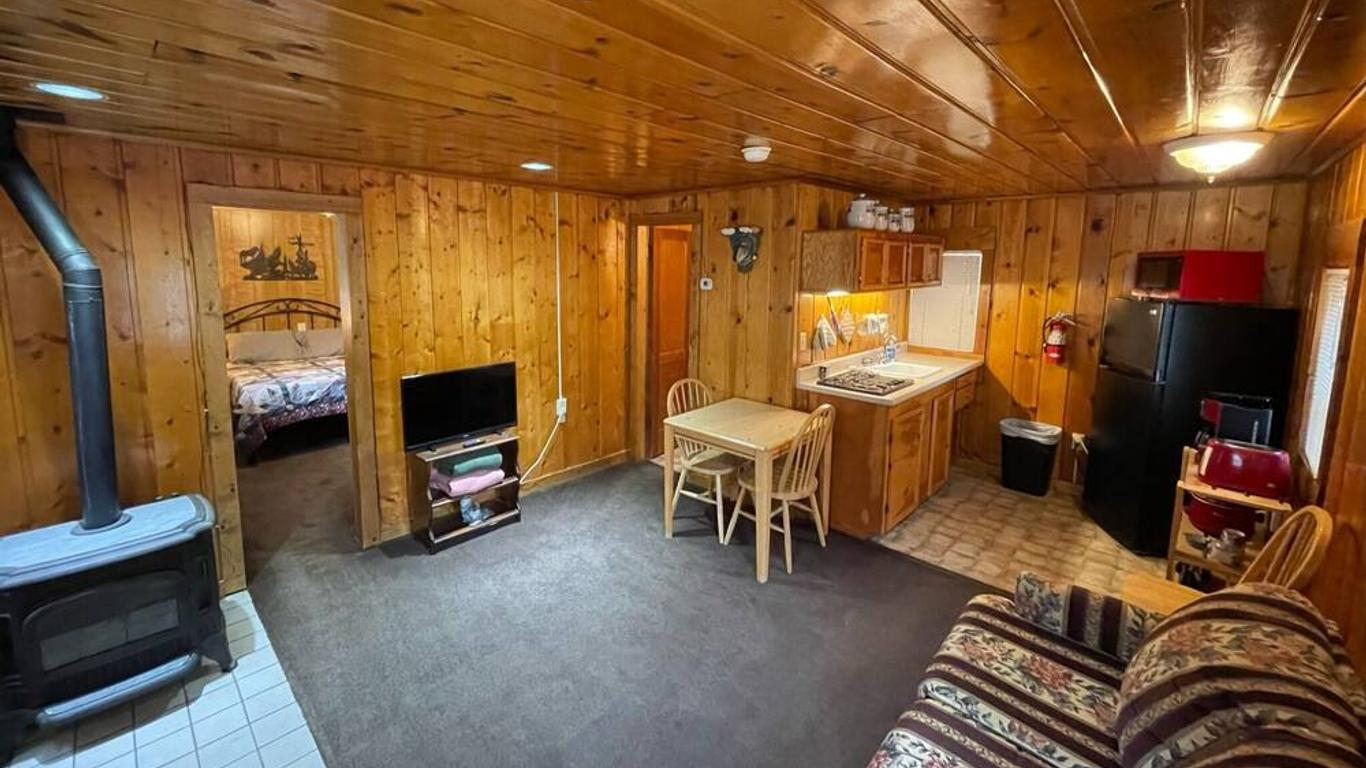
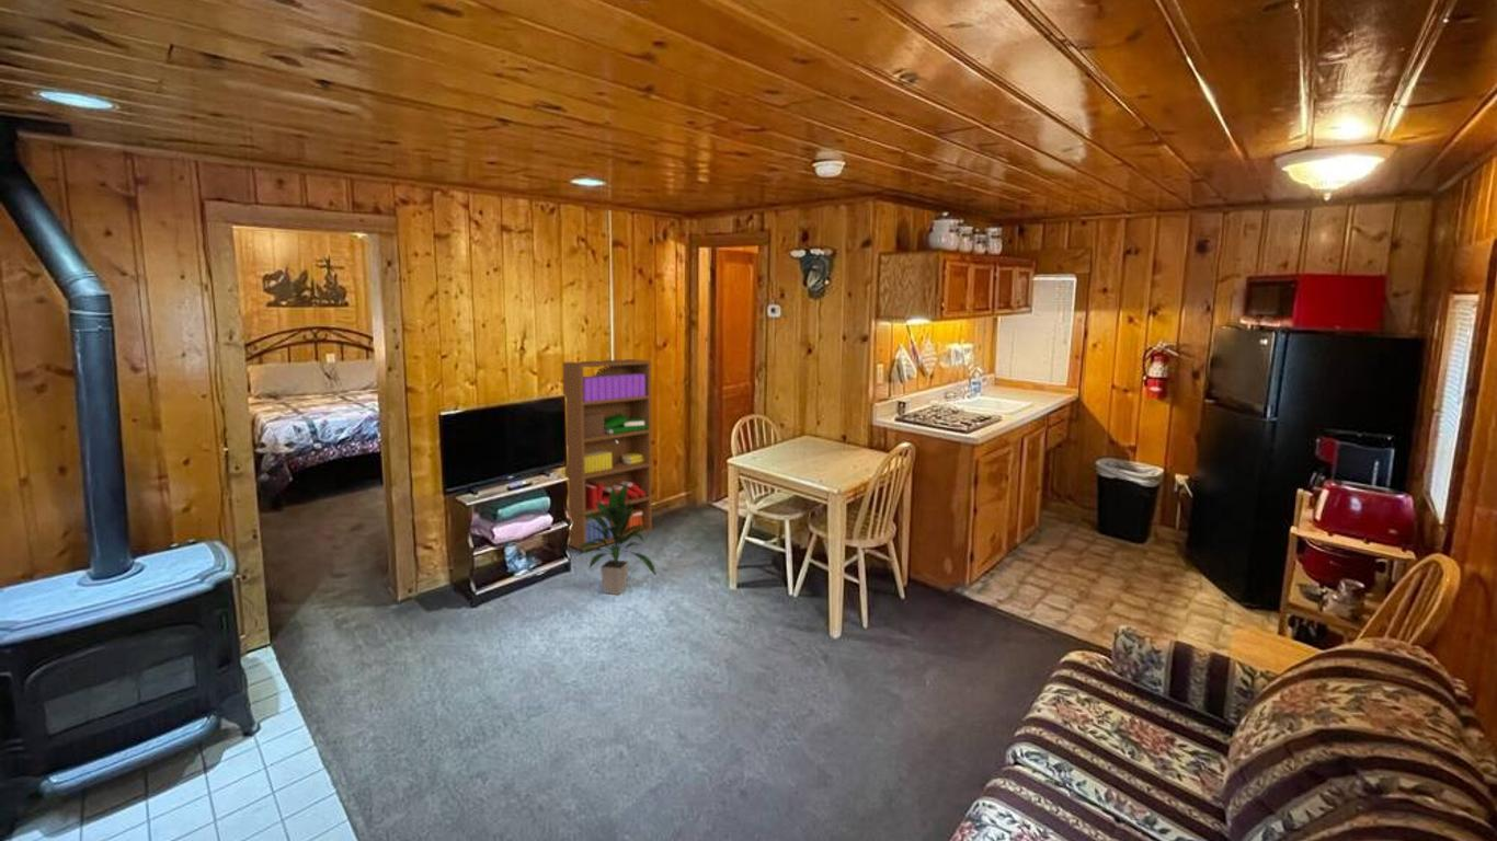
+ indoor plant (616, 541)
+ bookshelf (609, 451)
